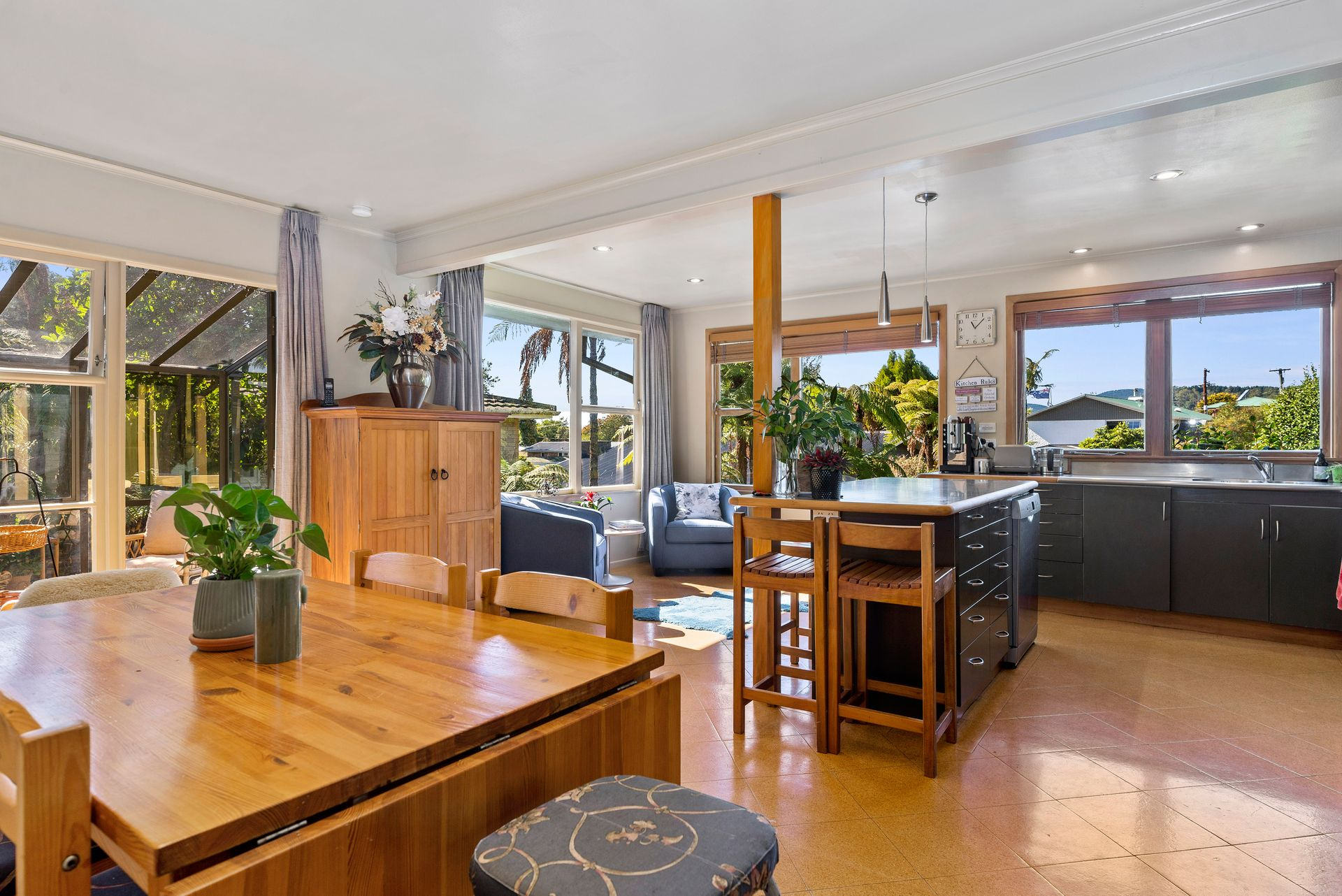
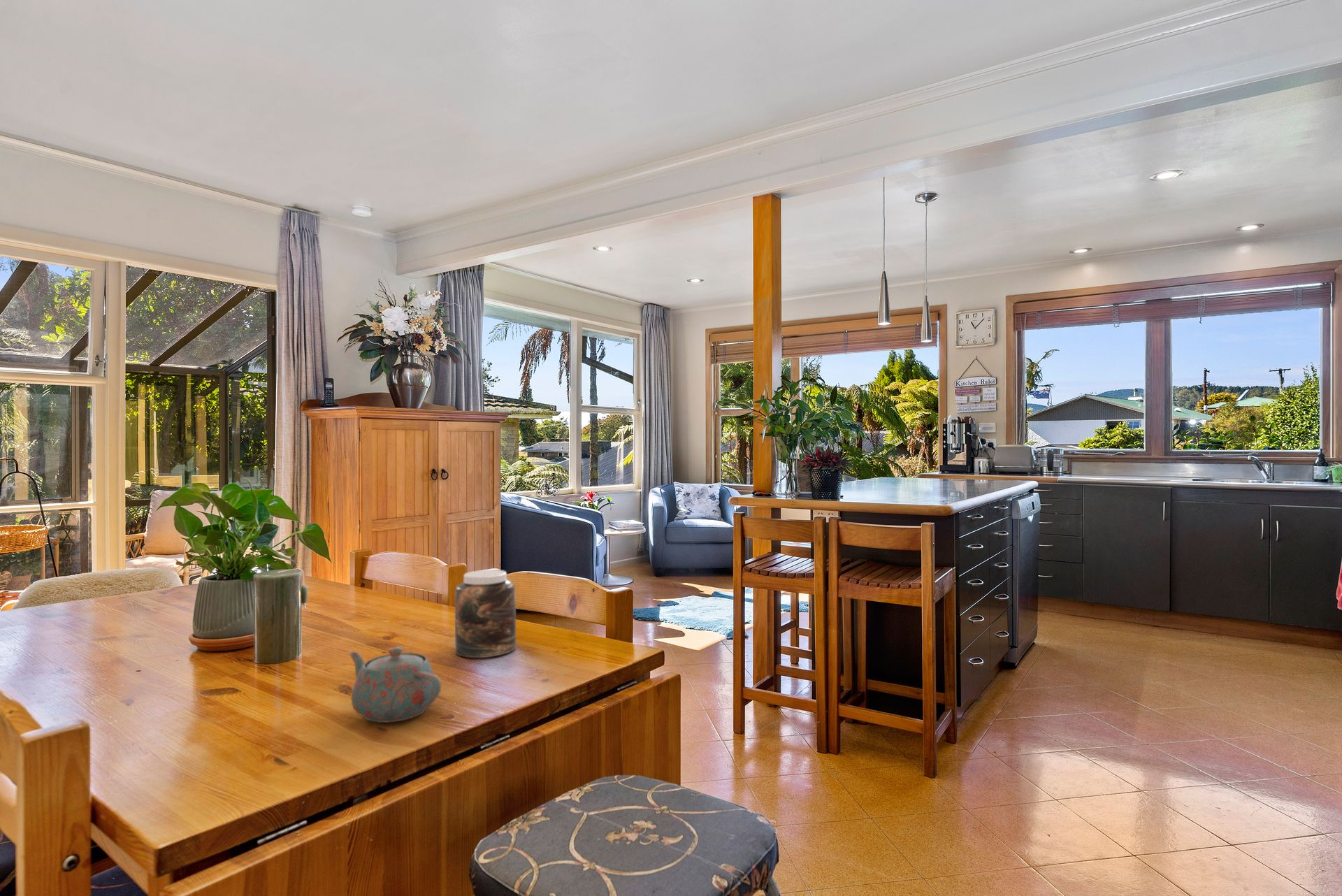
+ jar (485, 611)
+ teapot (392, 679)
